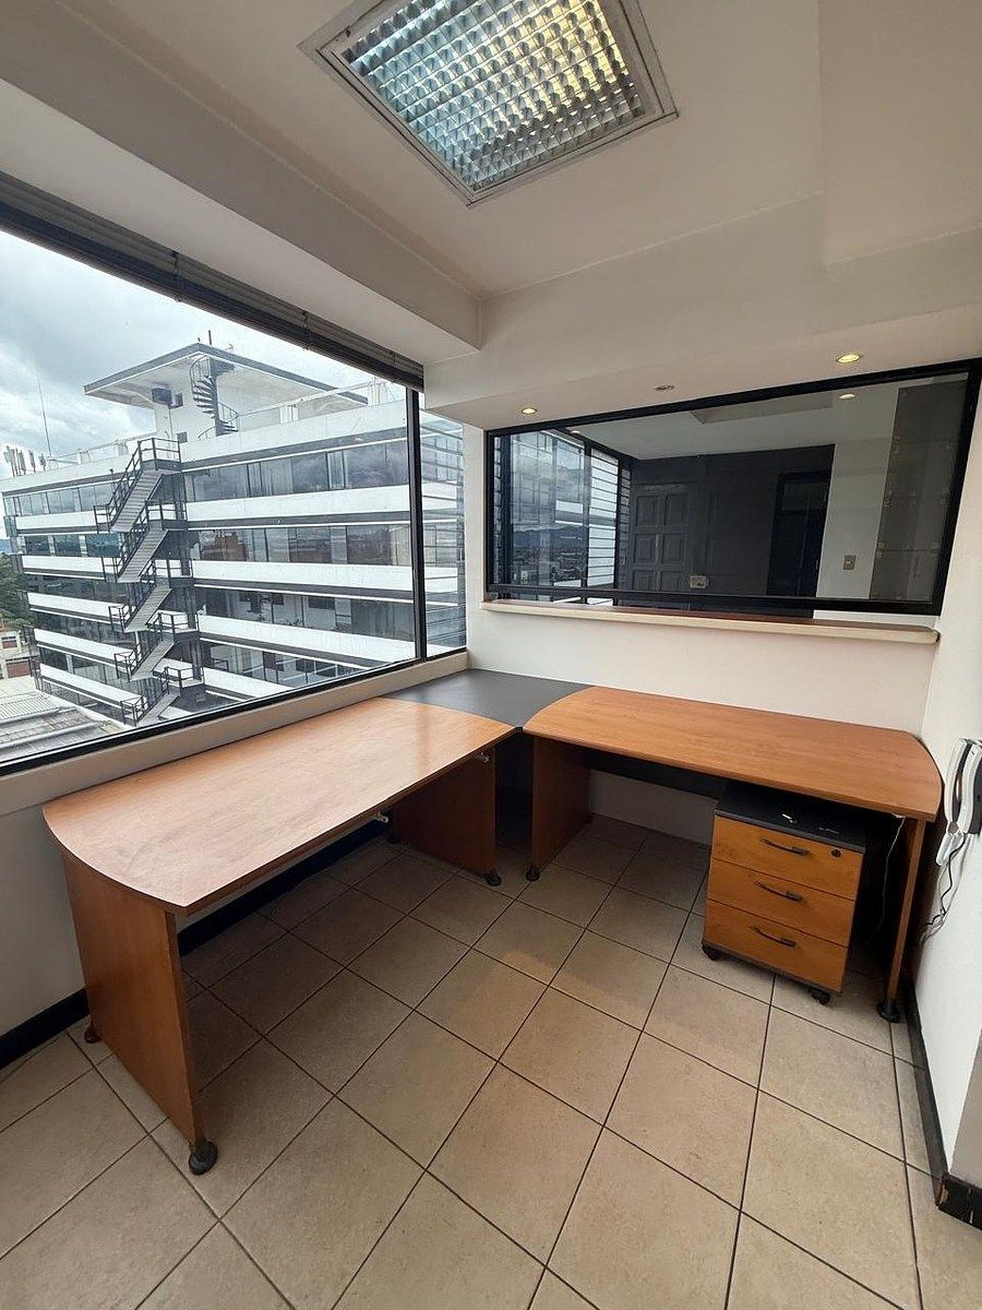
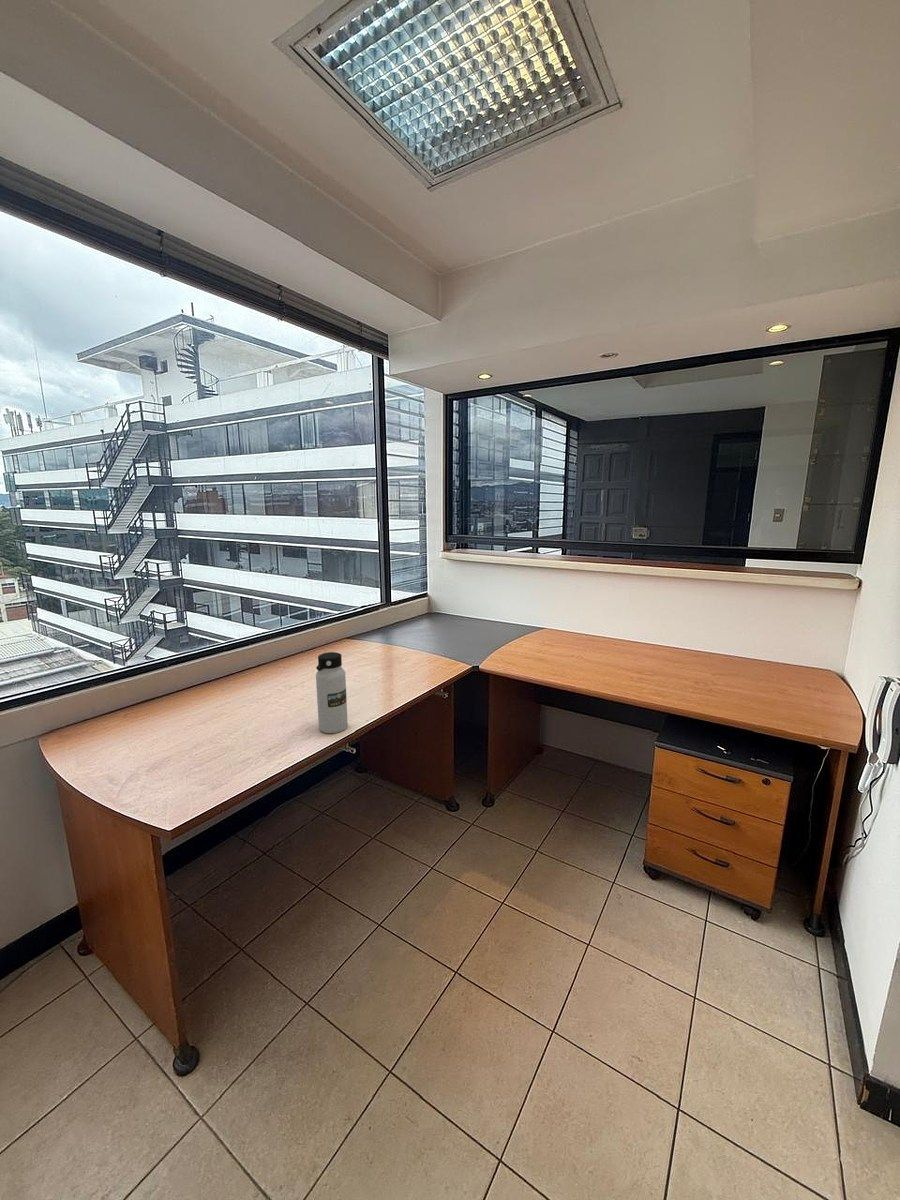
+ water bottle (331, 691)
